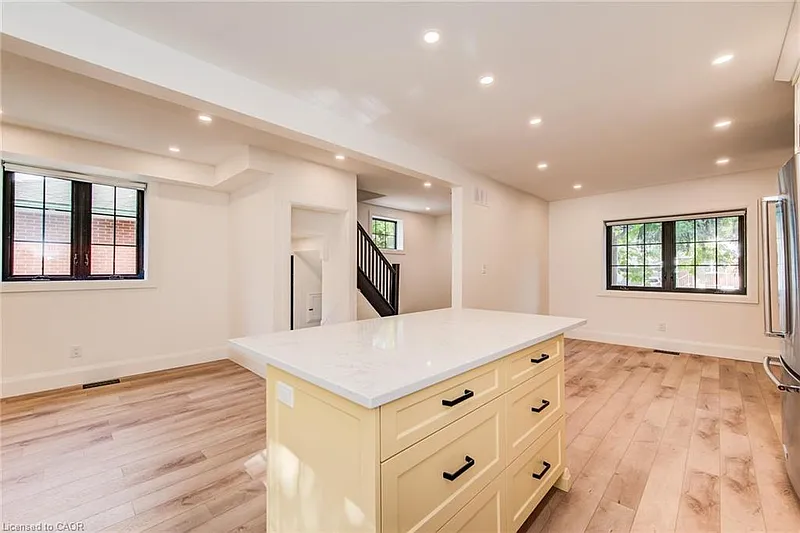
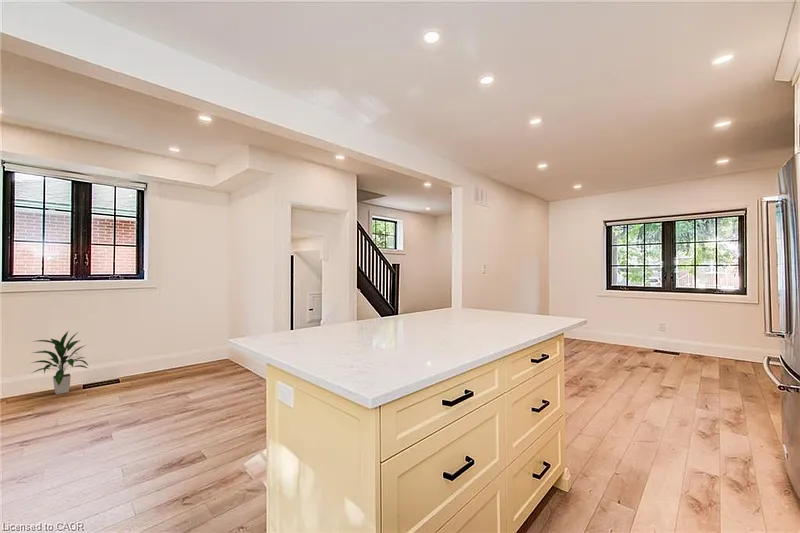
+ indoor plant (60, 362)
